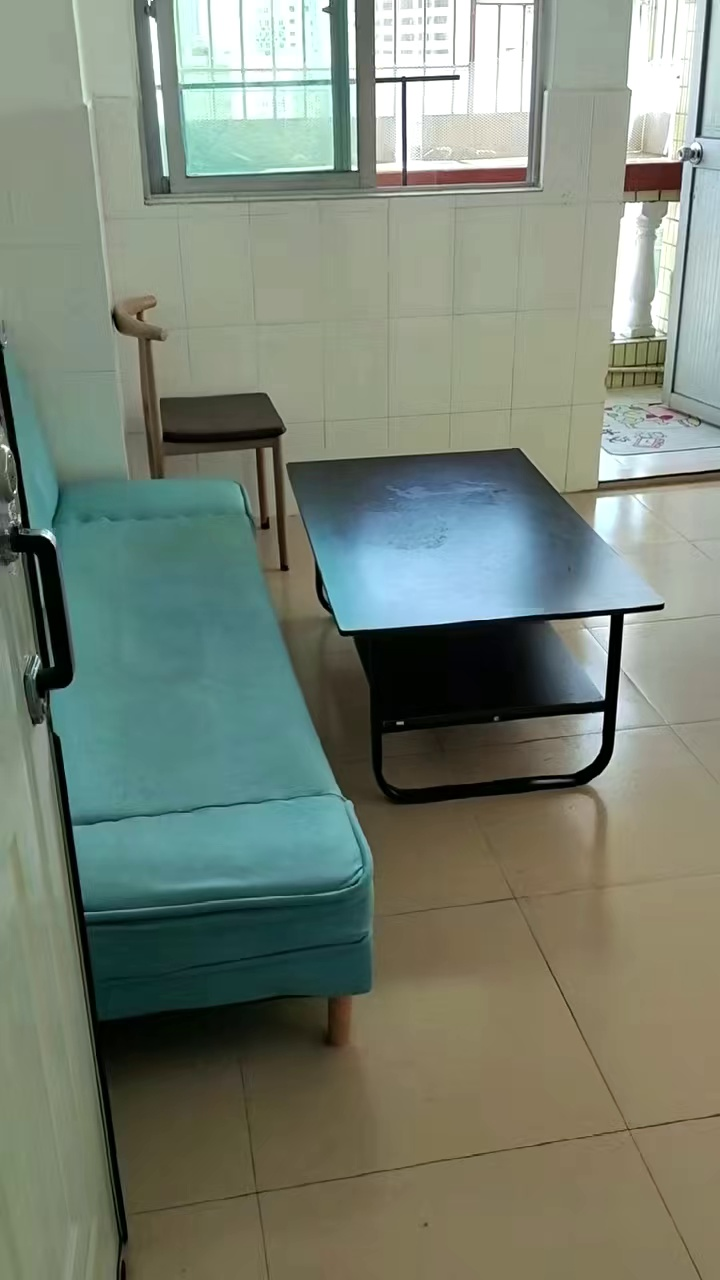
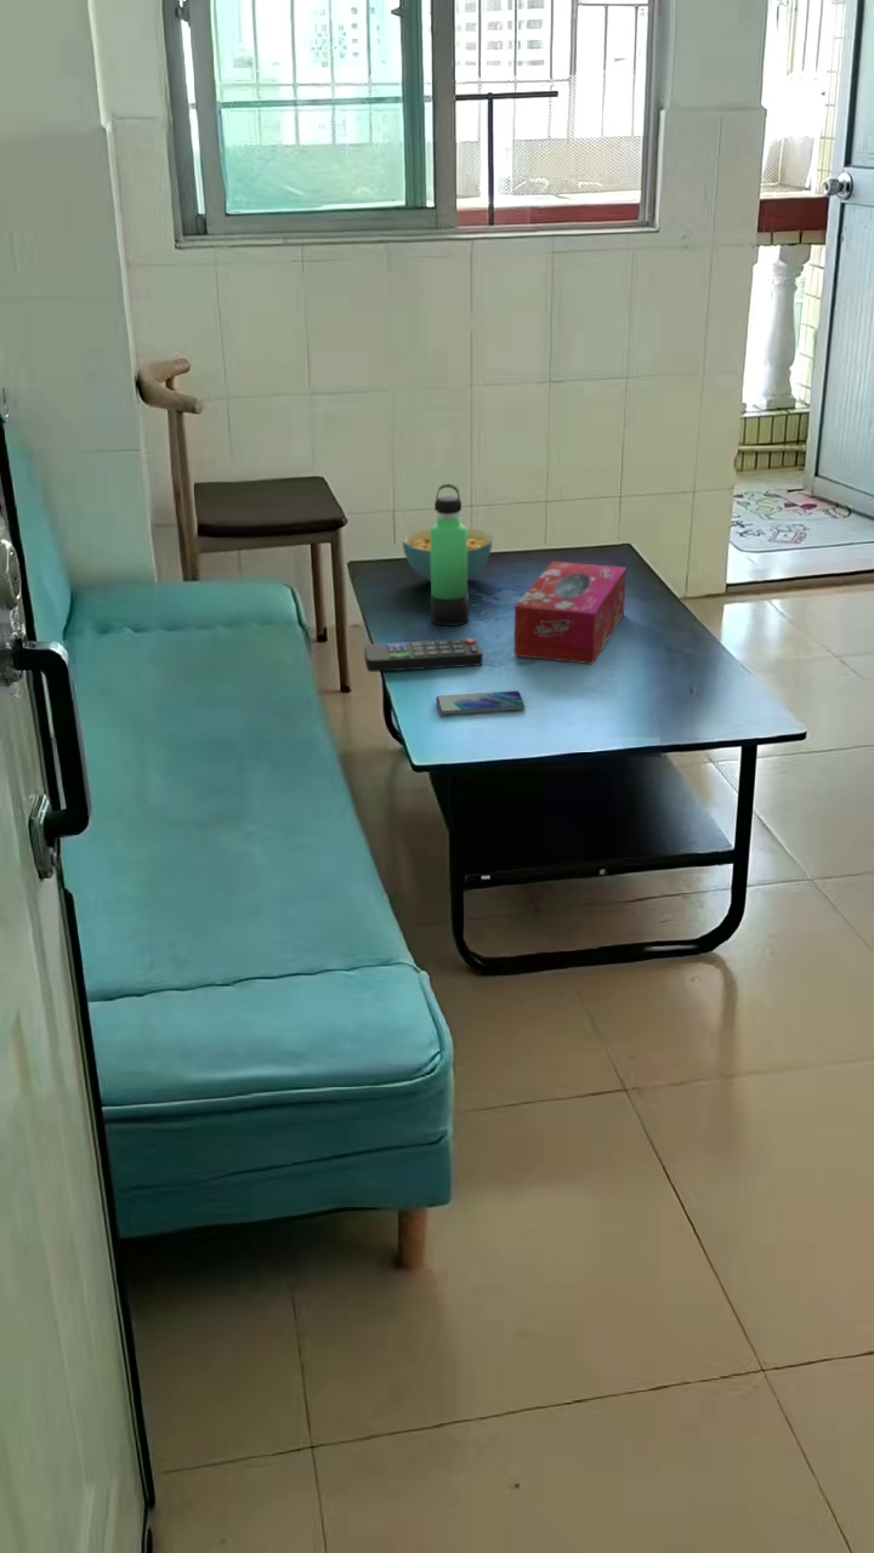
+ thermos bottle (448, 553)
+ cereal bowl (430, 559)
+ smartphone (479, 702)
+ tissue box (572, 610)
+ remote control (422, 654)
